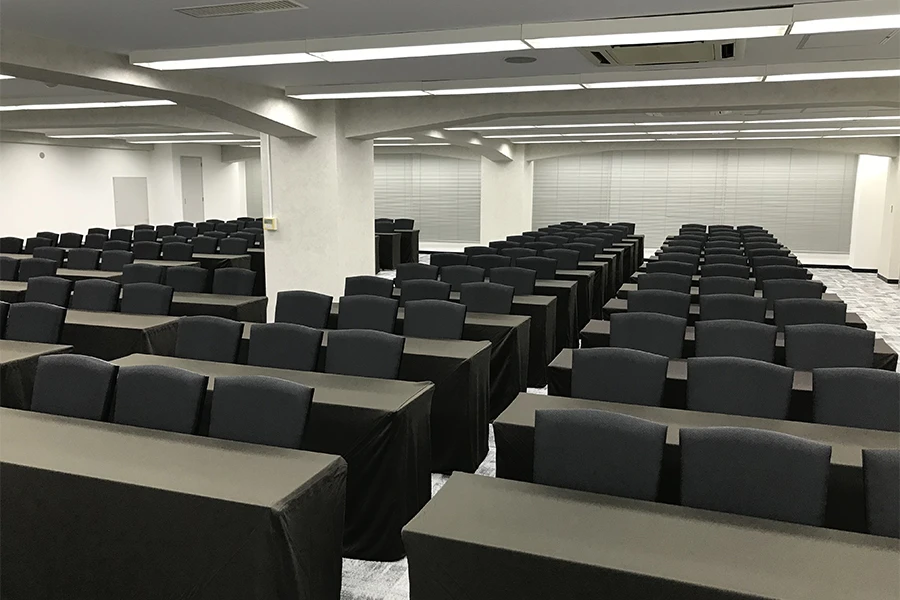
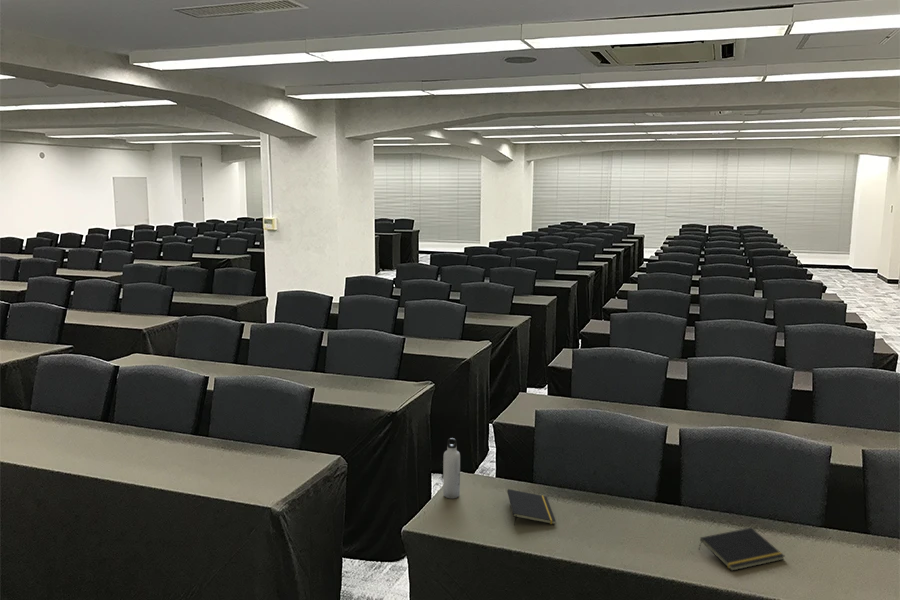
+ notepad (530, 506)
+ water bottle (451, 467)
+ notepad (741, 548)
